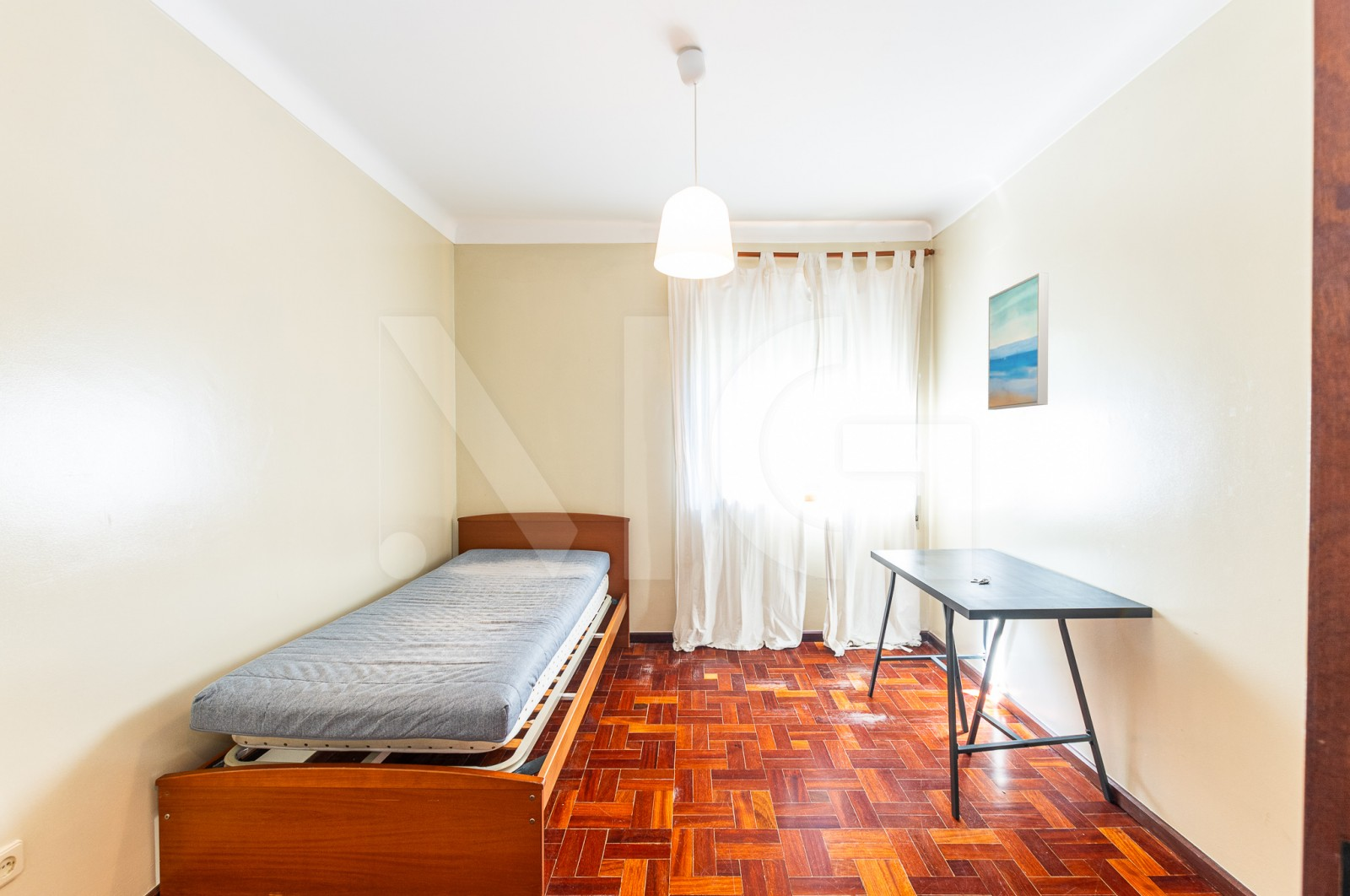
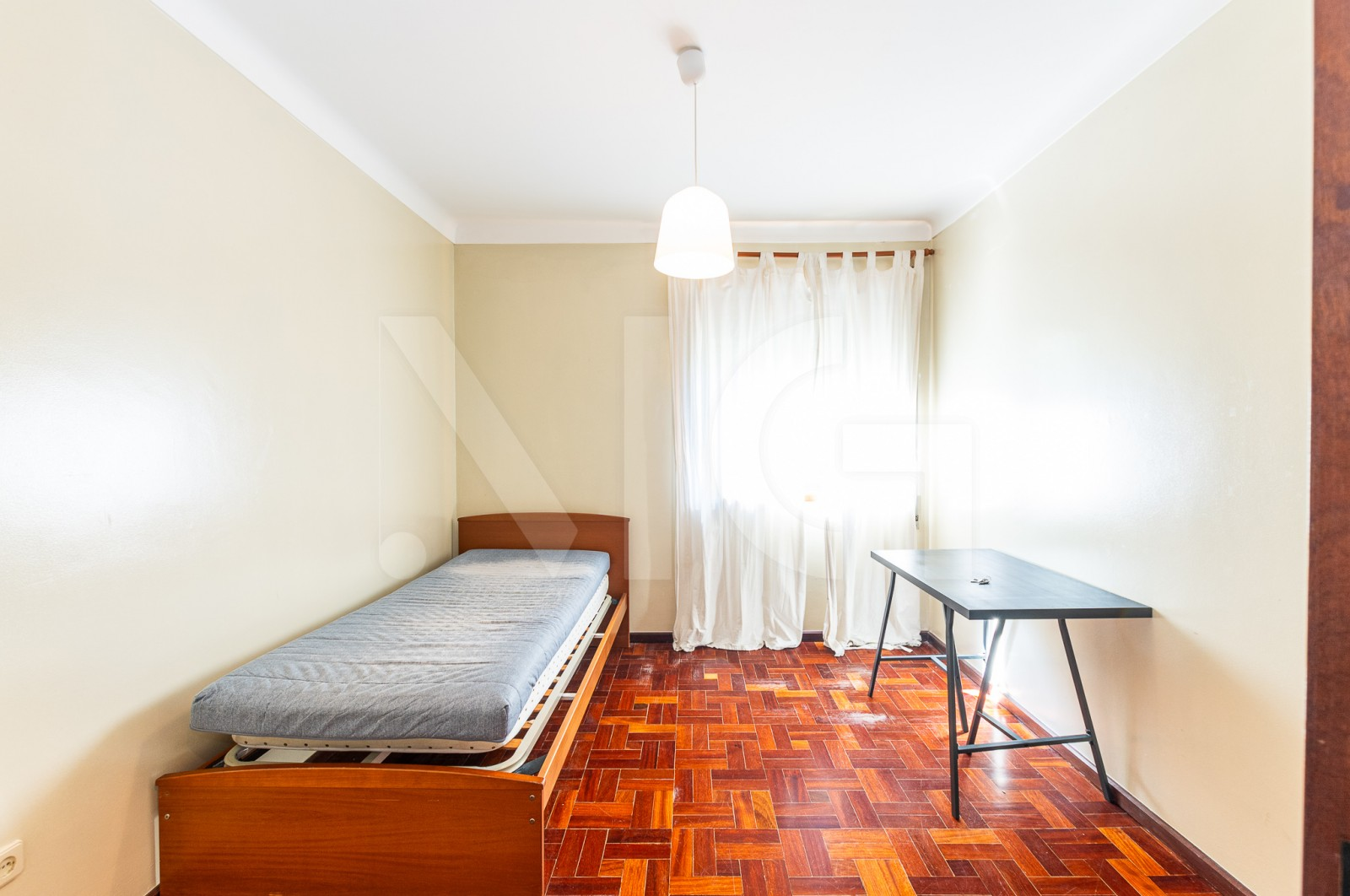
- wall art (1015, 347)
